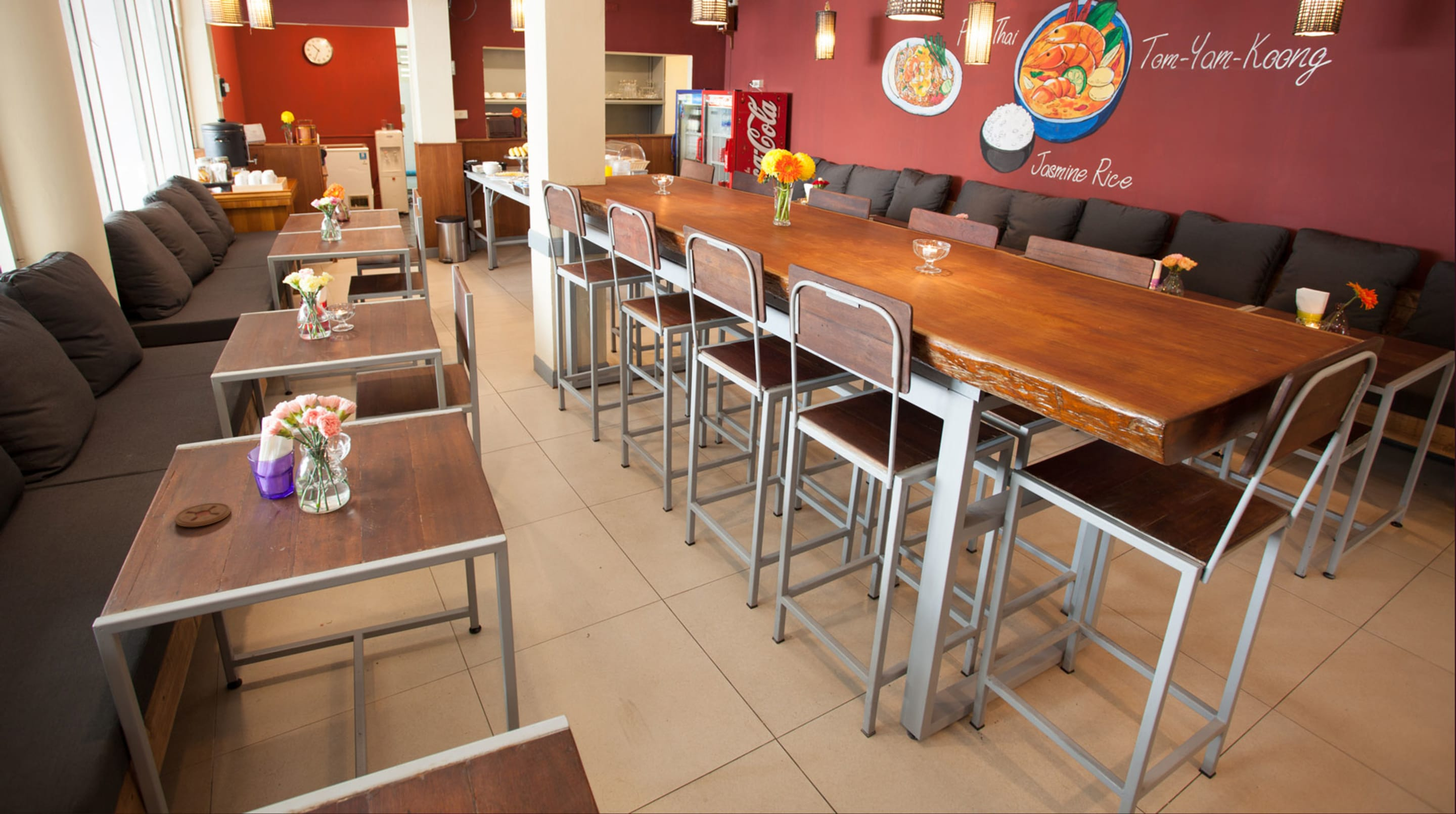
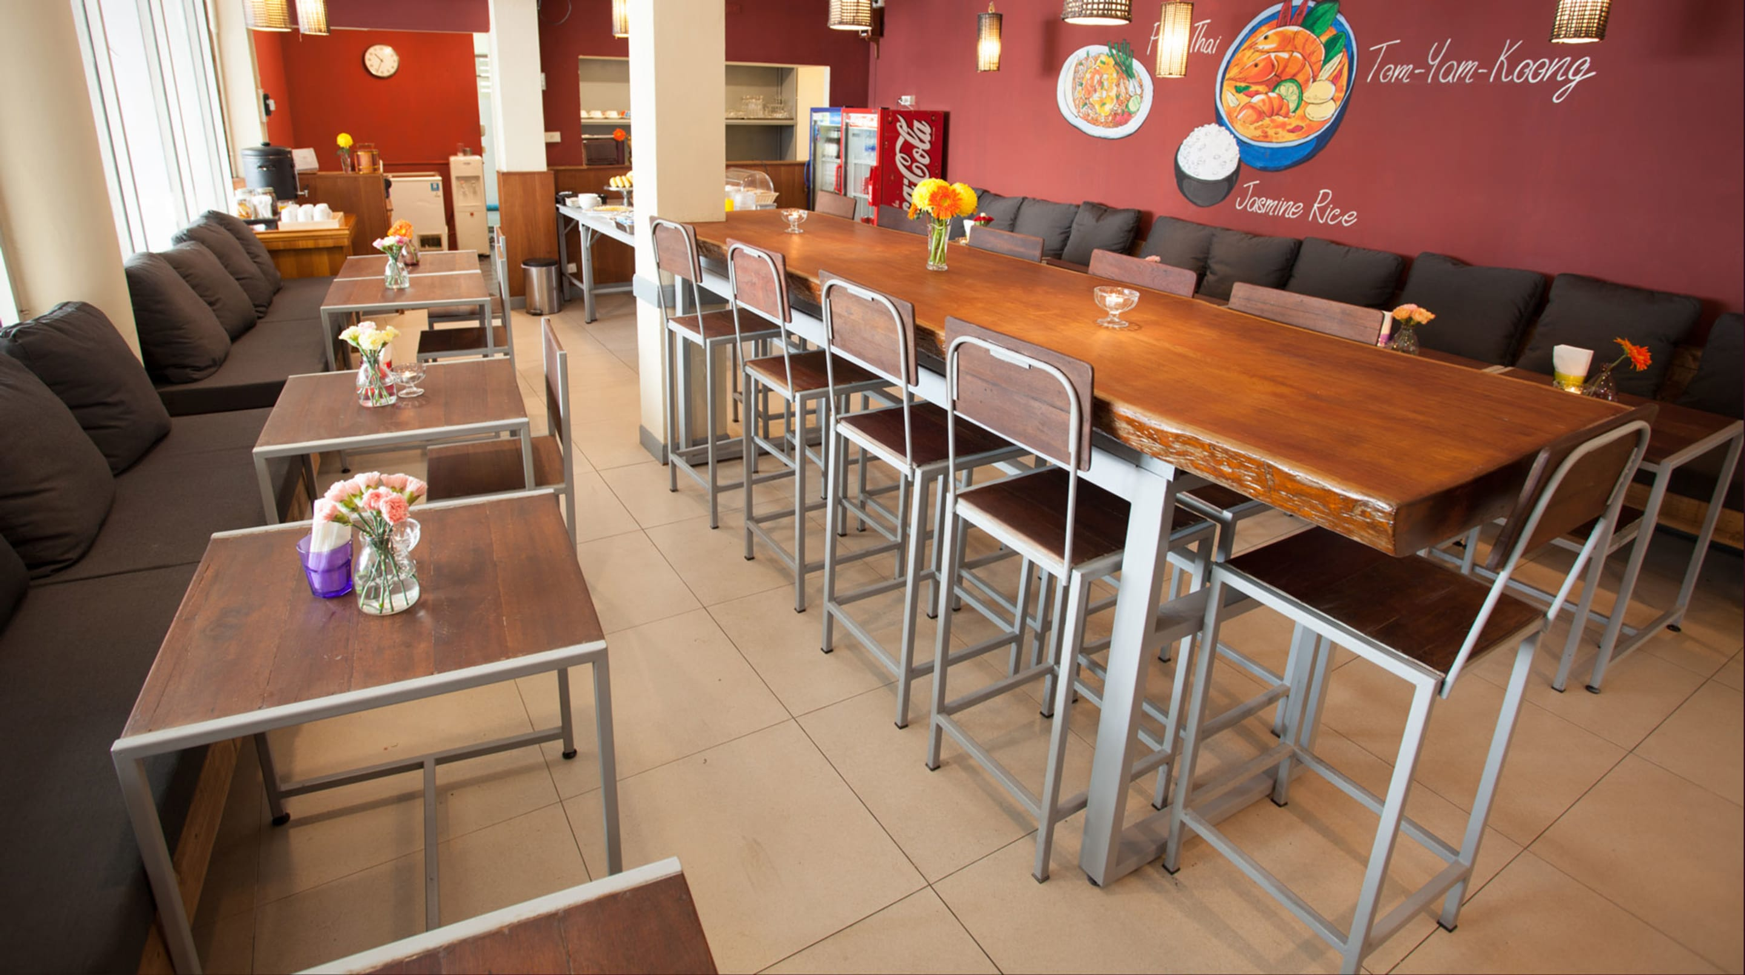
- coaster (203, 514)
